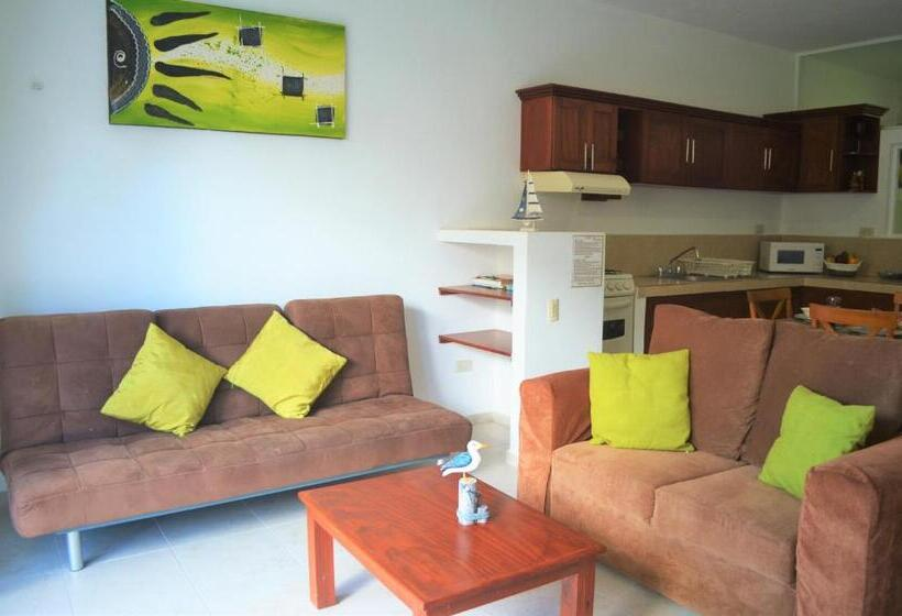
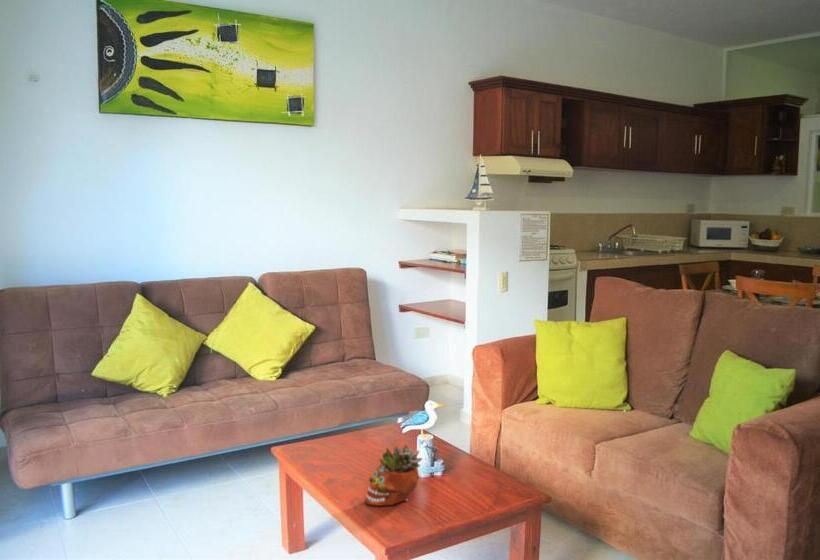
+ succulent planter (392, 473)
